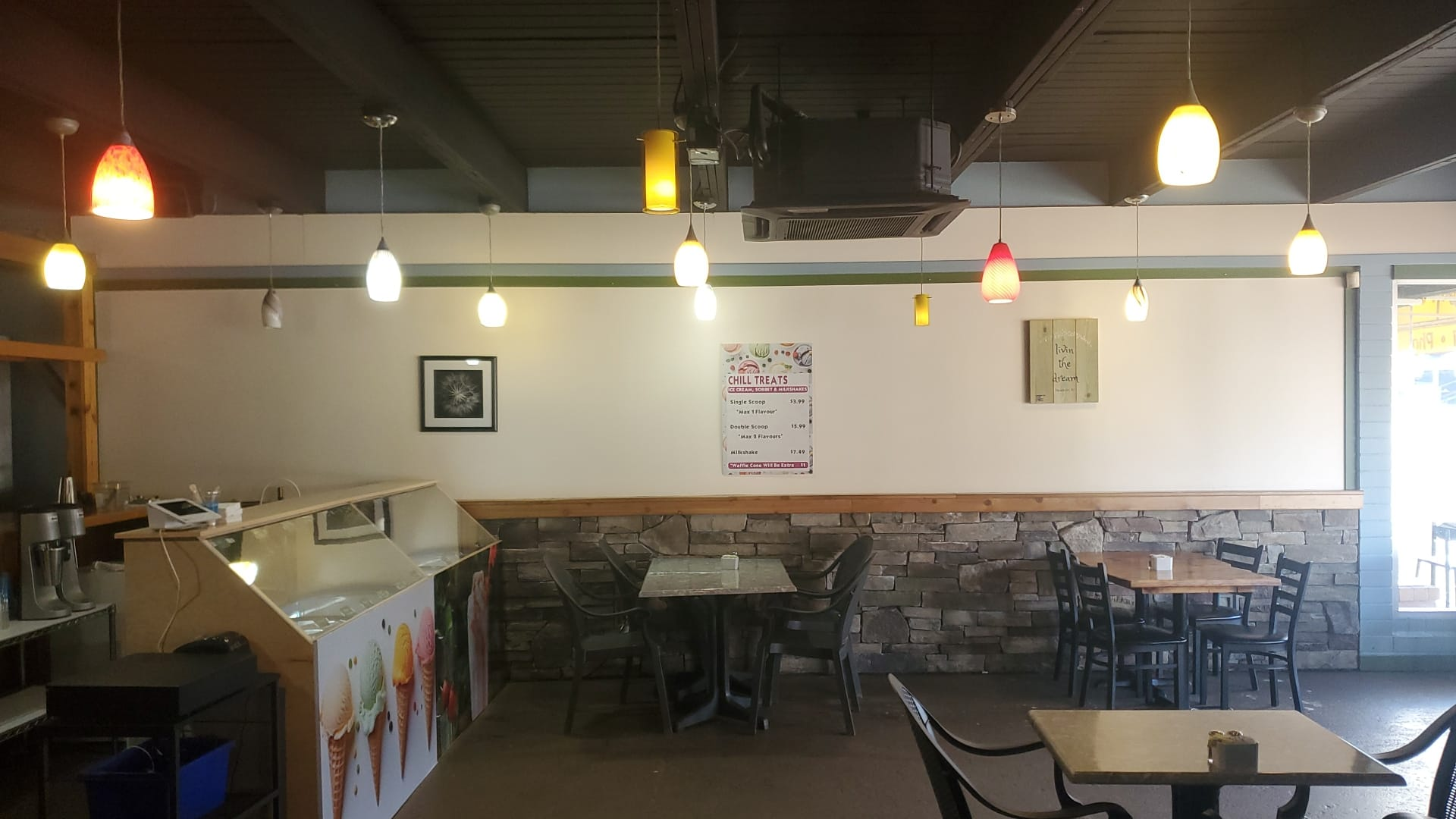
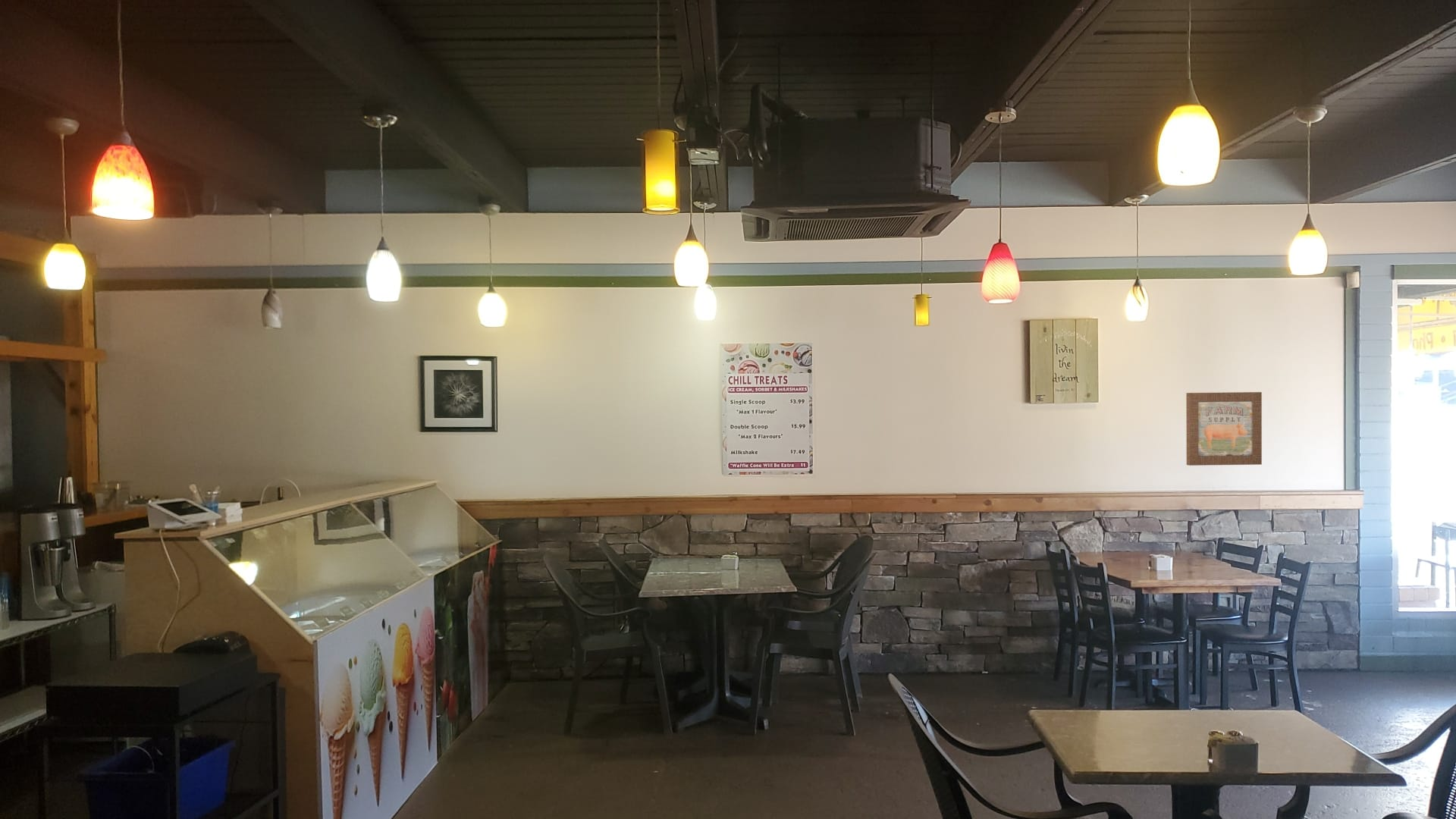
+ wall art (1223, 428)
